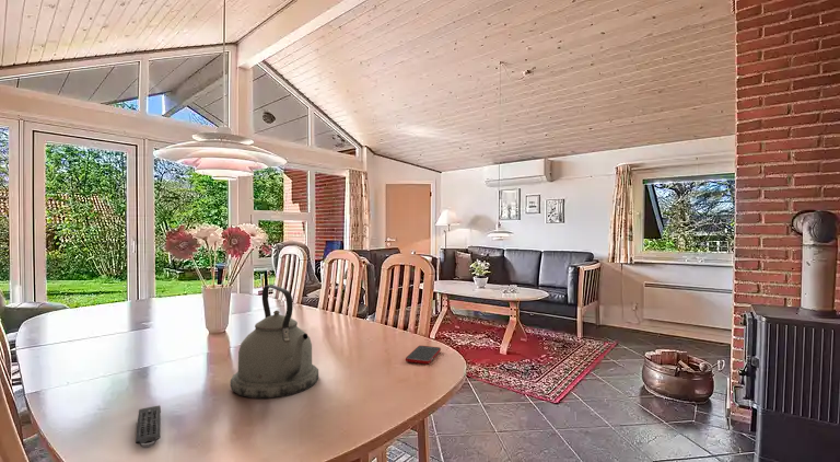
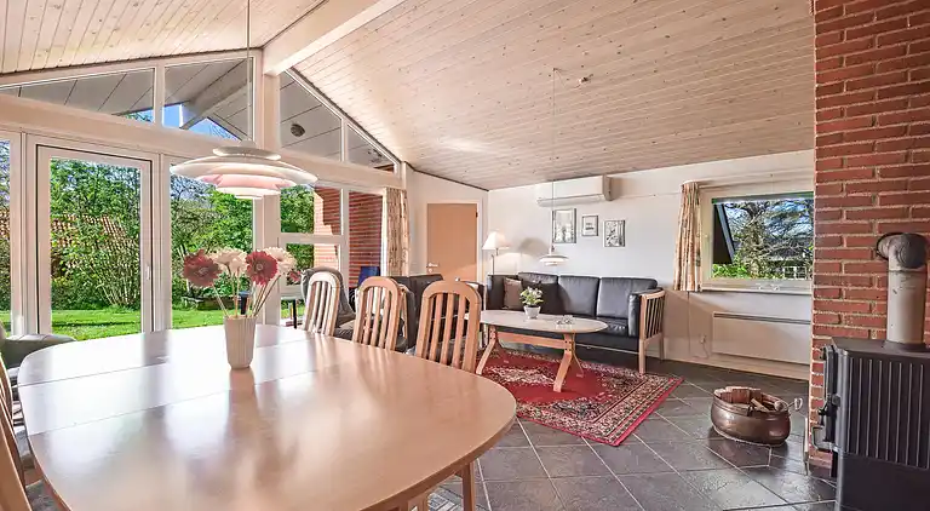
- cell phone (423, 354)
- kettle (280, 335)
- remote control (149, 425)
